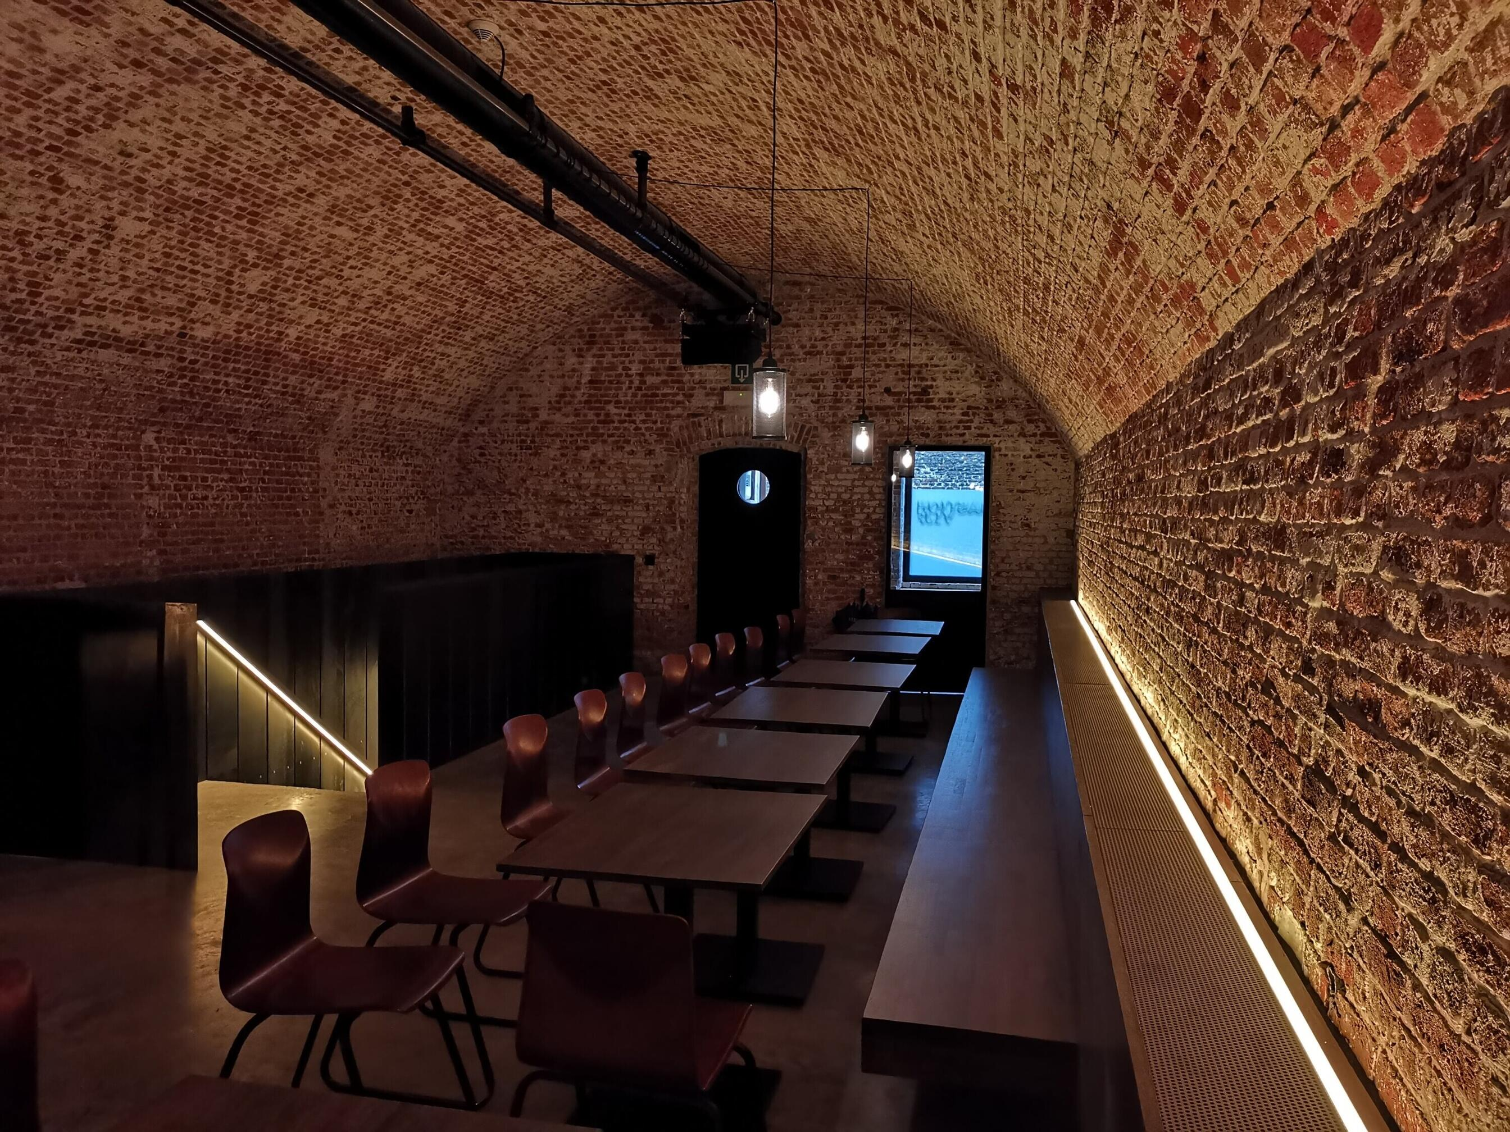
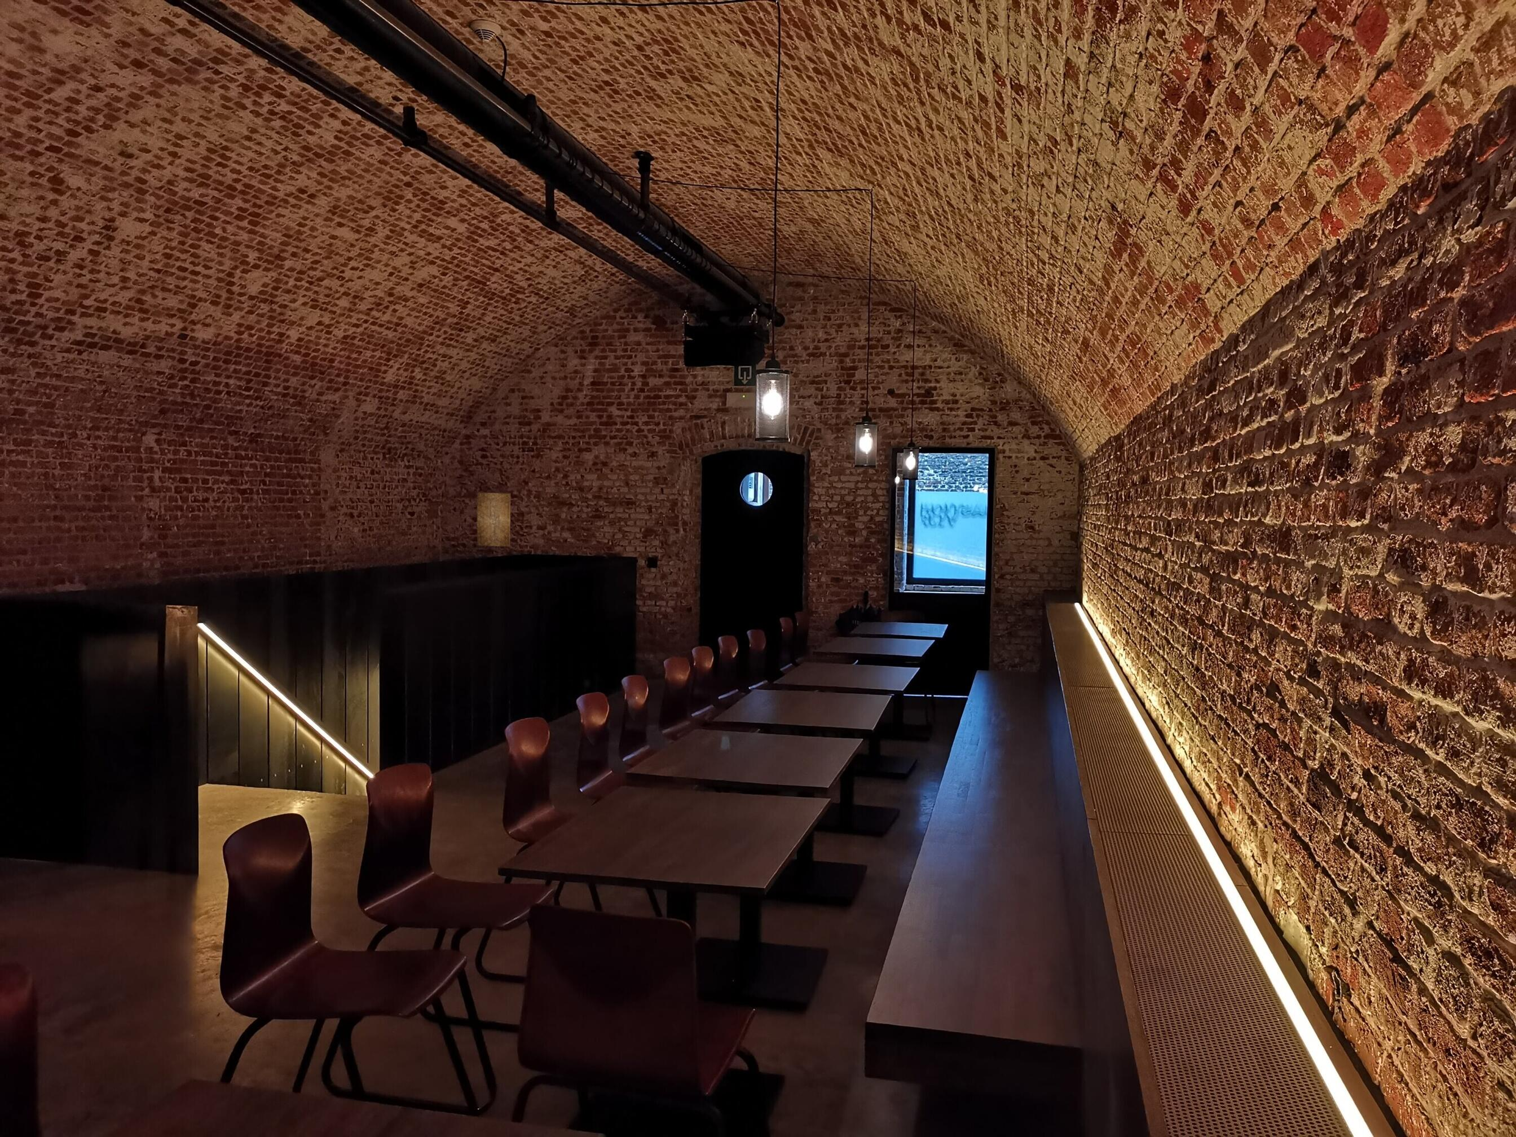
+ wall art (493, 520)
